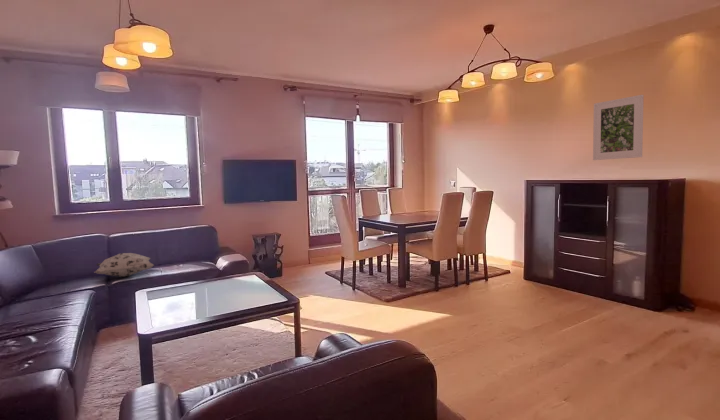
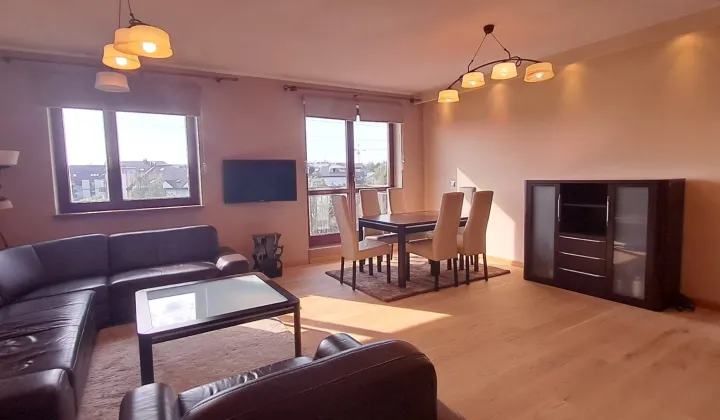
- decorative pillow (124, 264)
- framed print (617, 129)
